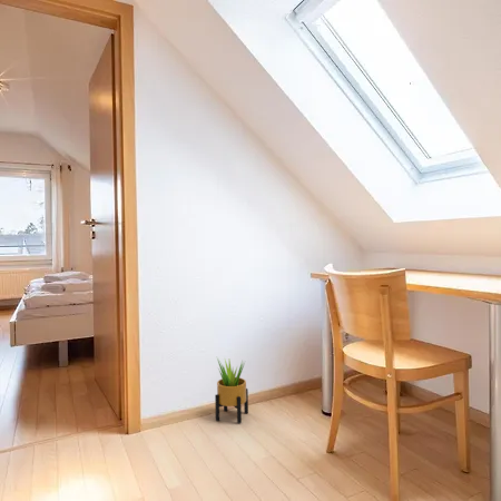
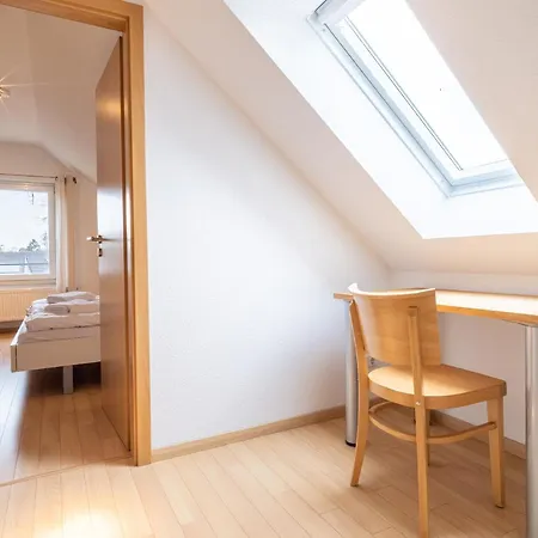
- potted plant (232, 386)
